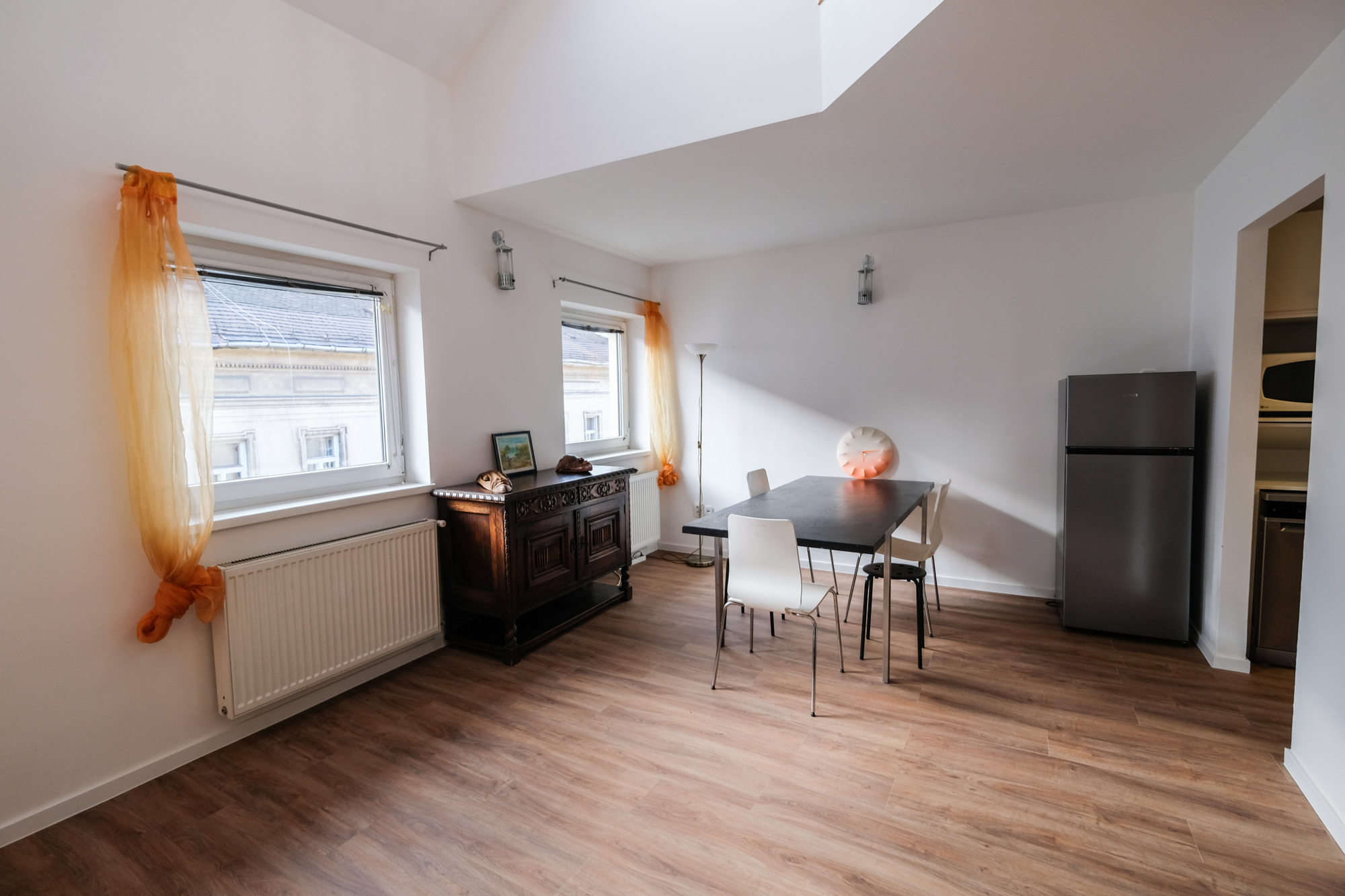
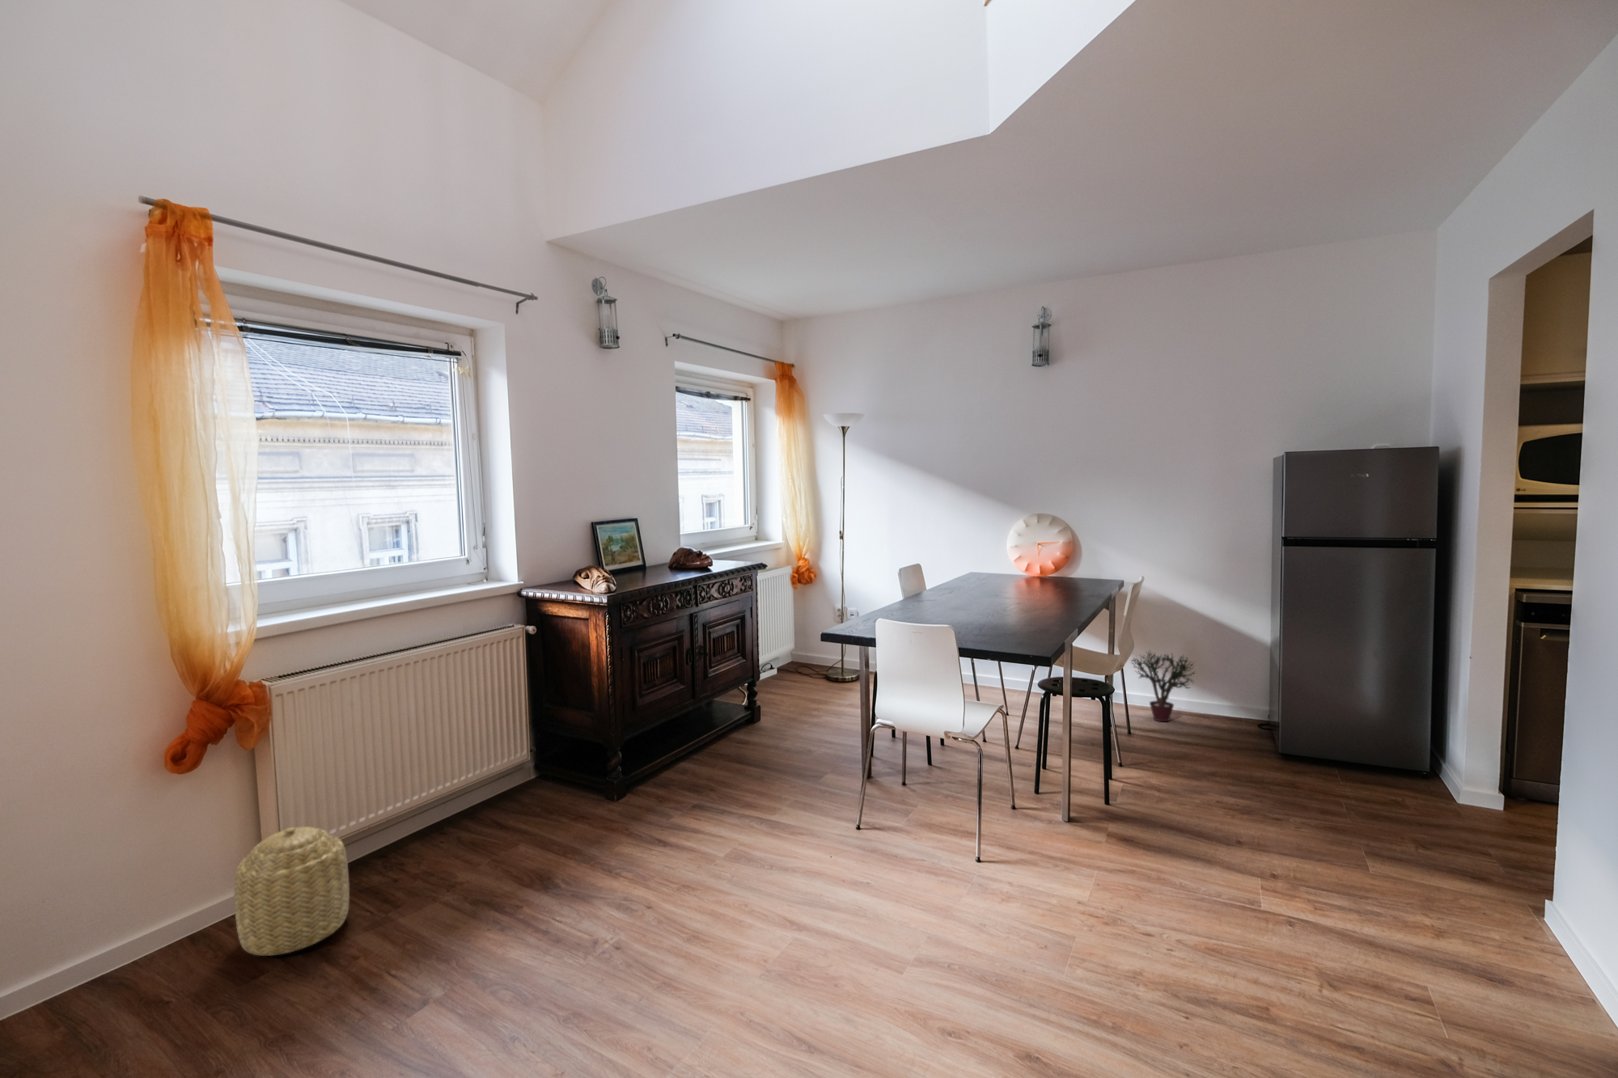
+ basket (292, 882)
+ potted plant (1162, 686)
